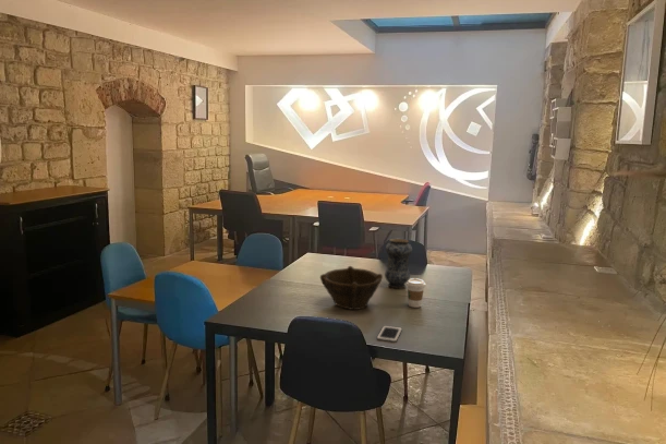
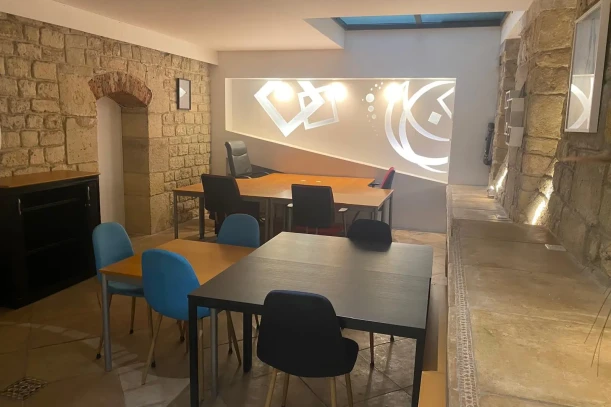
- bowl (350, 288)
- coffee cup (415, 292)
- cell phone (389, 333)
- vase (398, 263)
